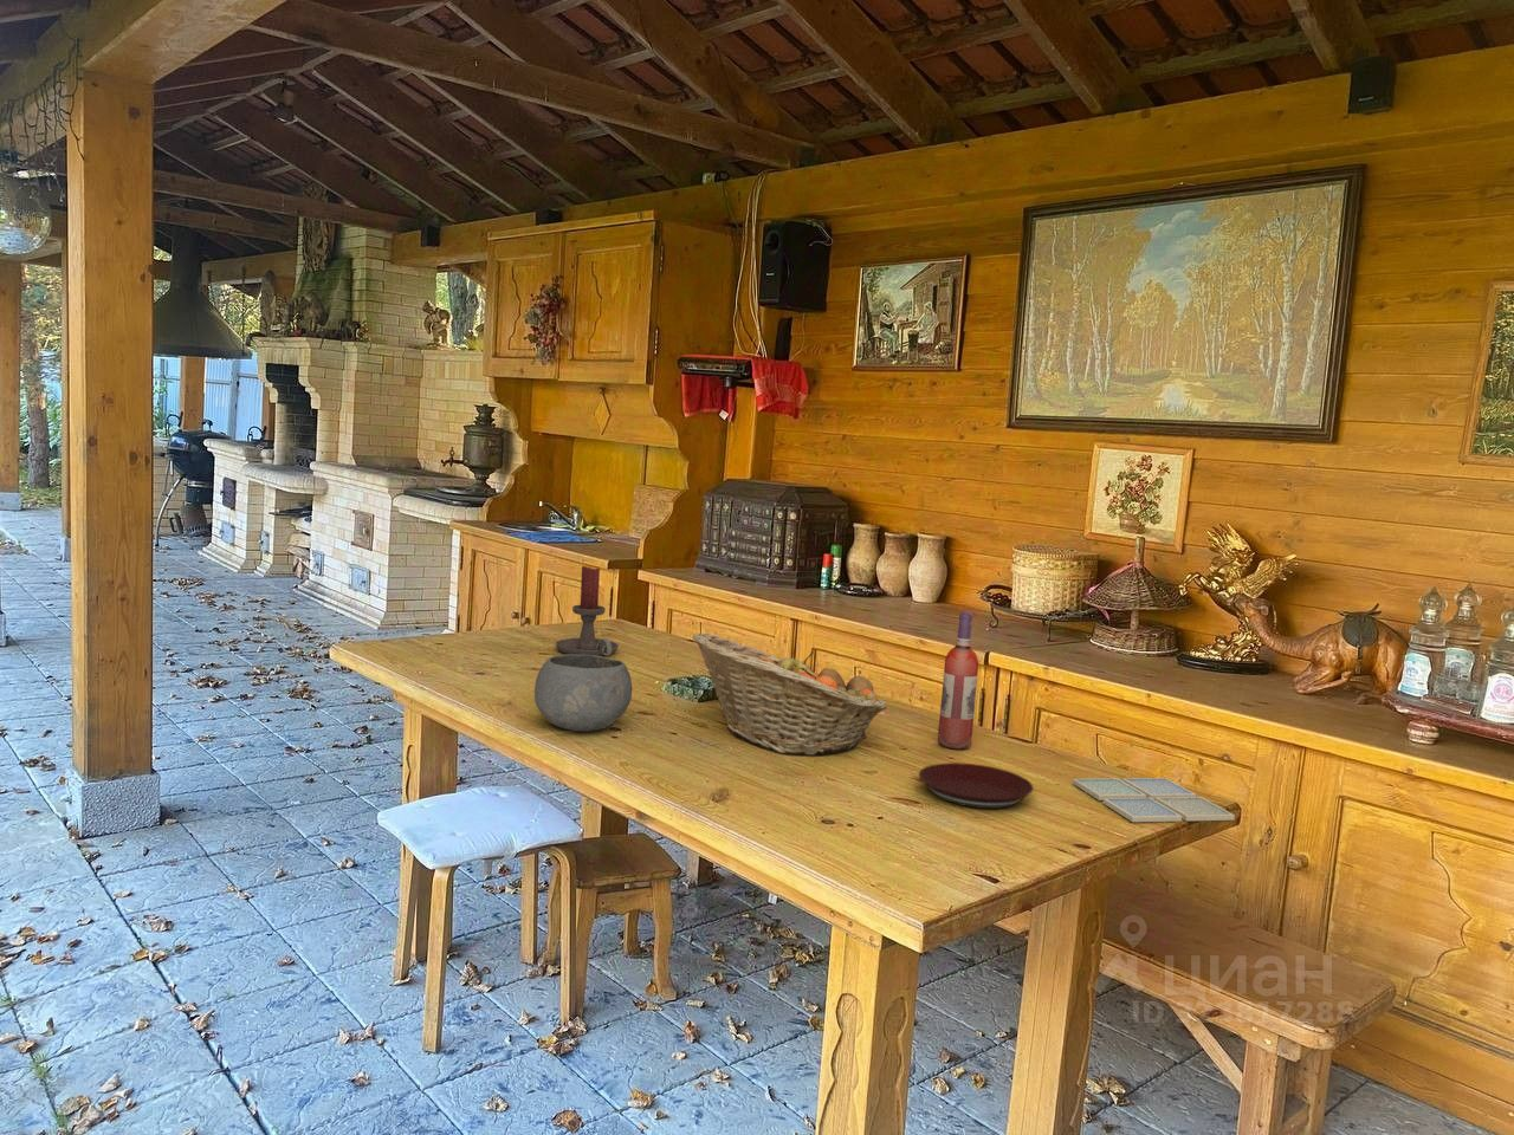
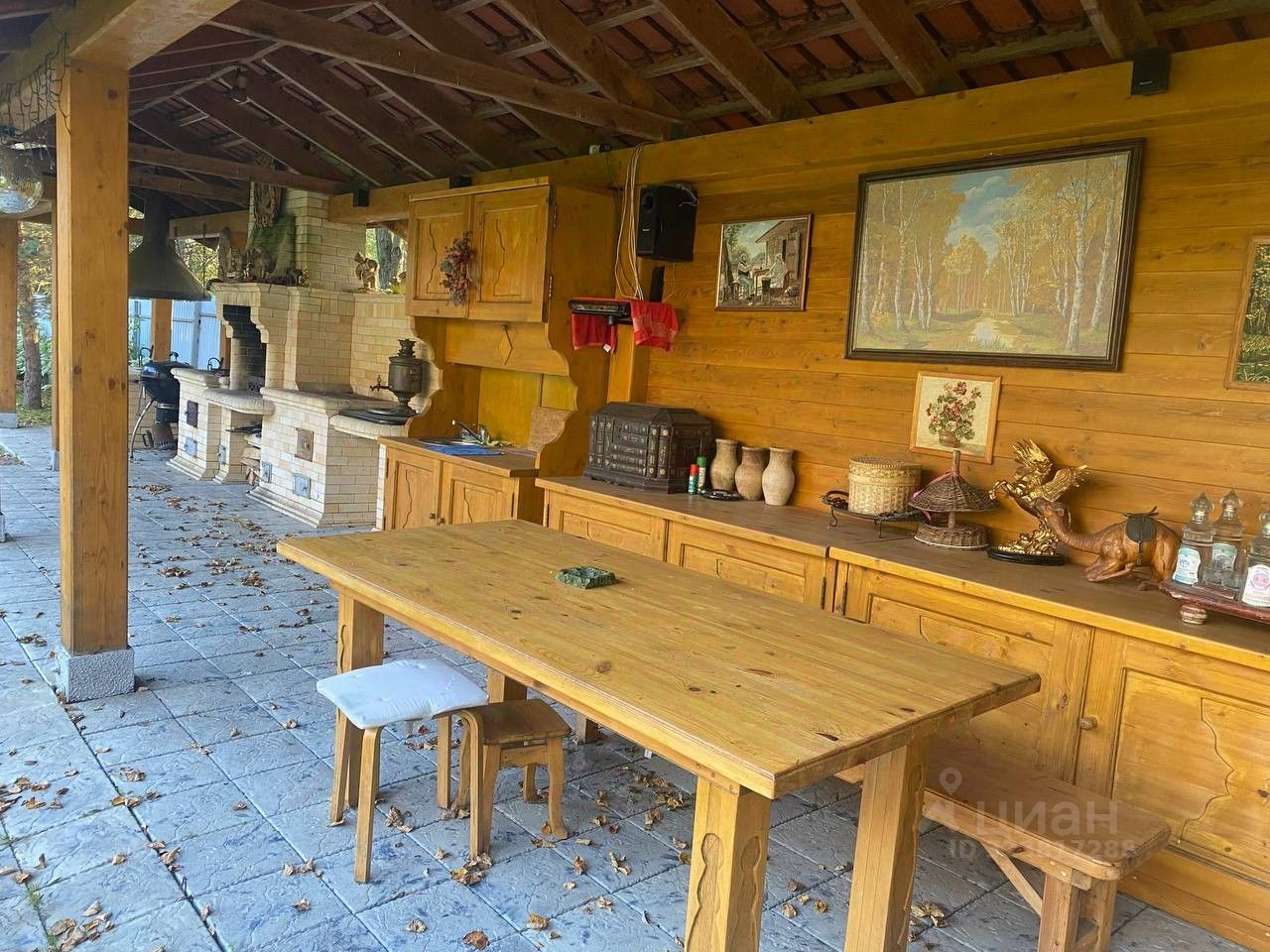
- fruit basket (786, 687)
- bowl (582, 693)
- drink coaster (1149, 798)
- plate (975, 787)
- candle holder (592, 610)
- wine bottle (960, 678)
